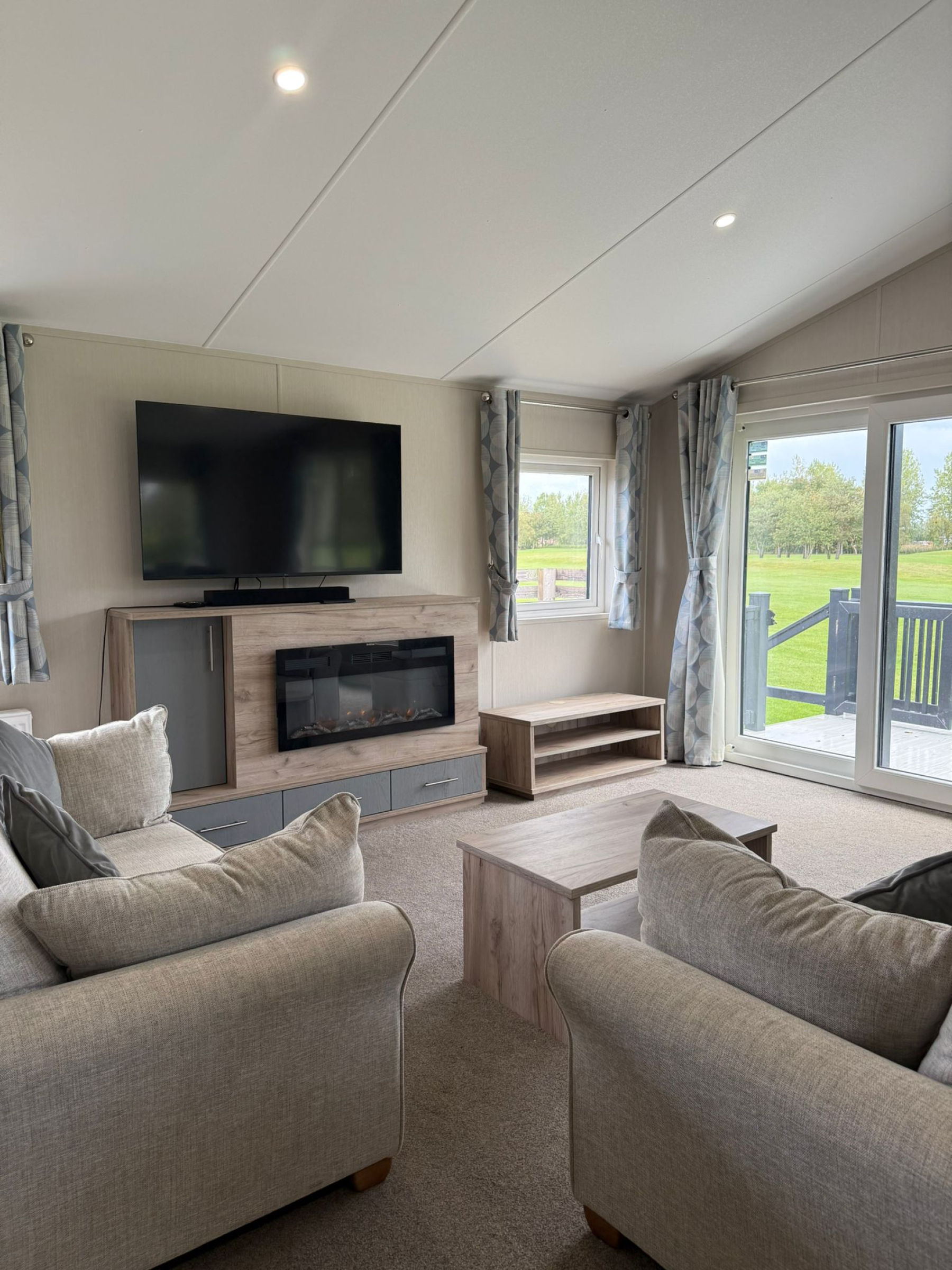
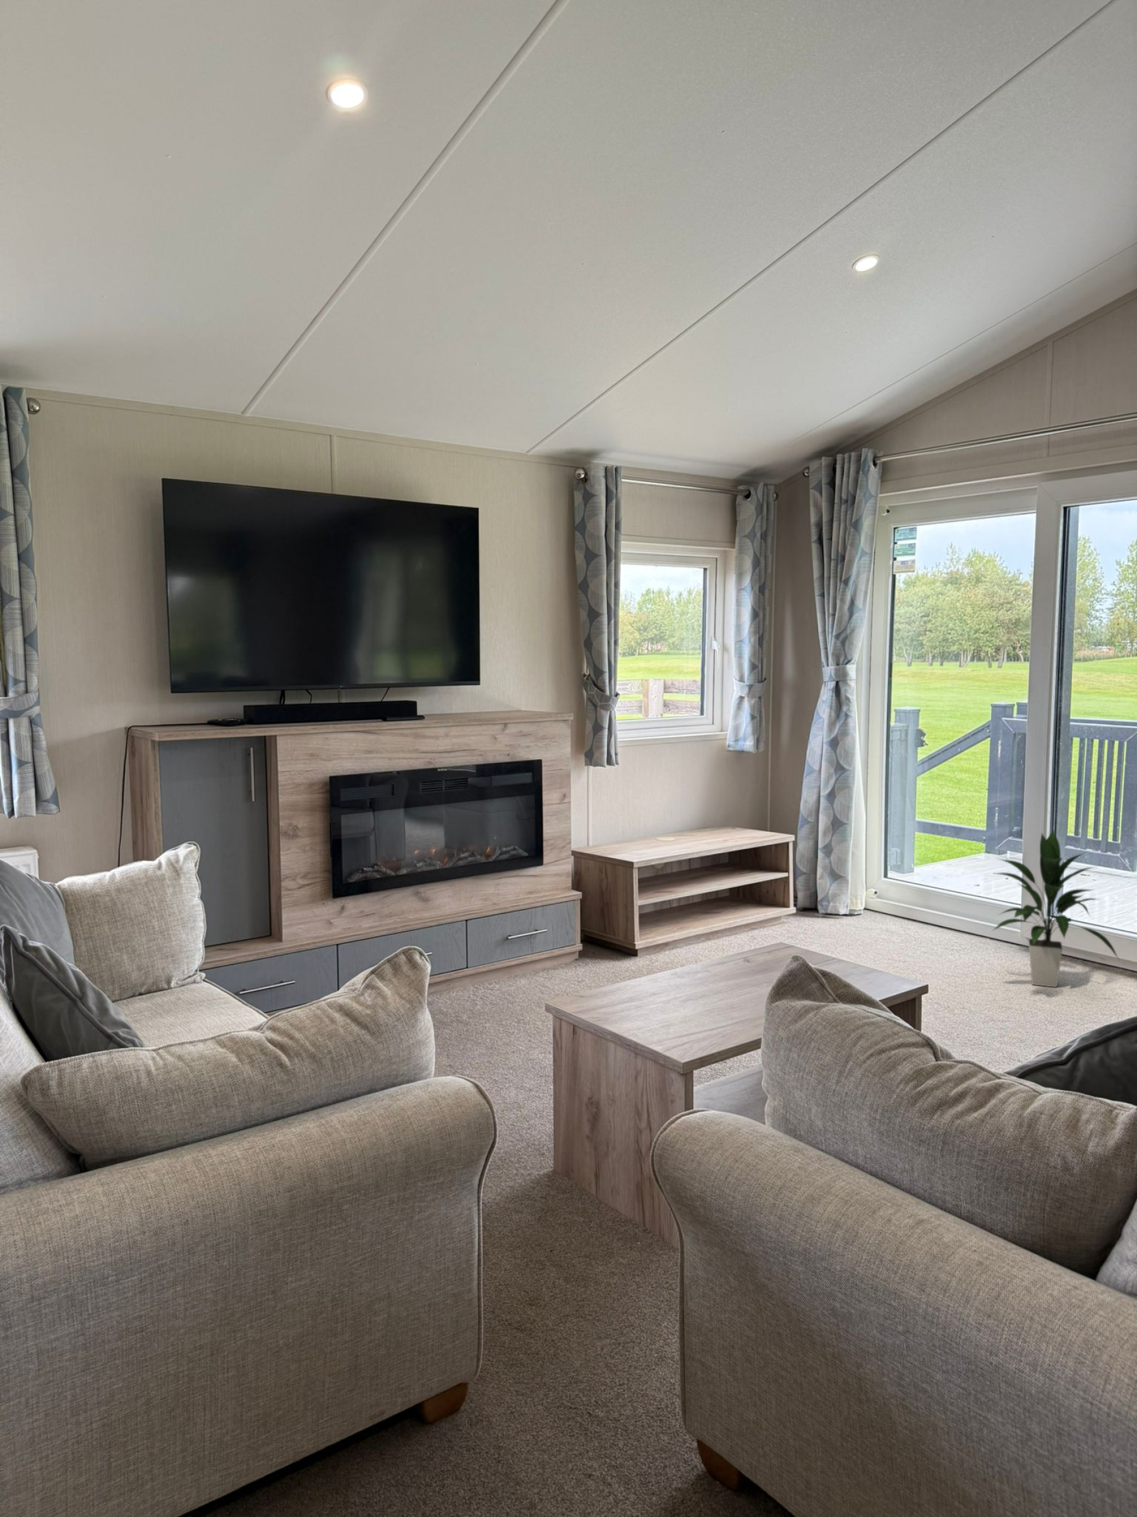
+ indoor plant (1051, 909)
